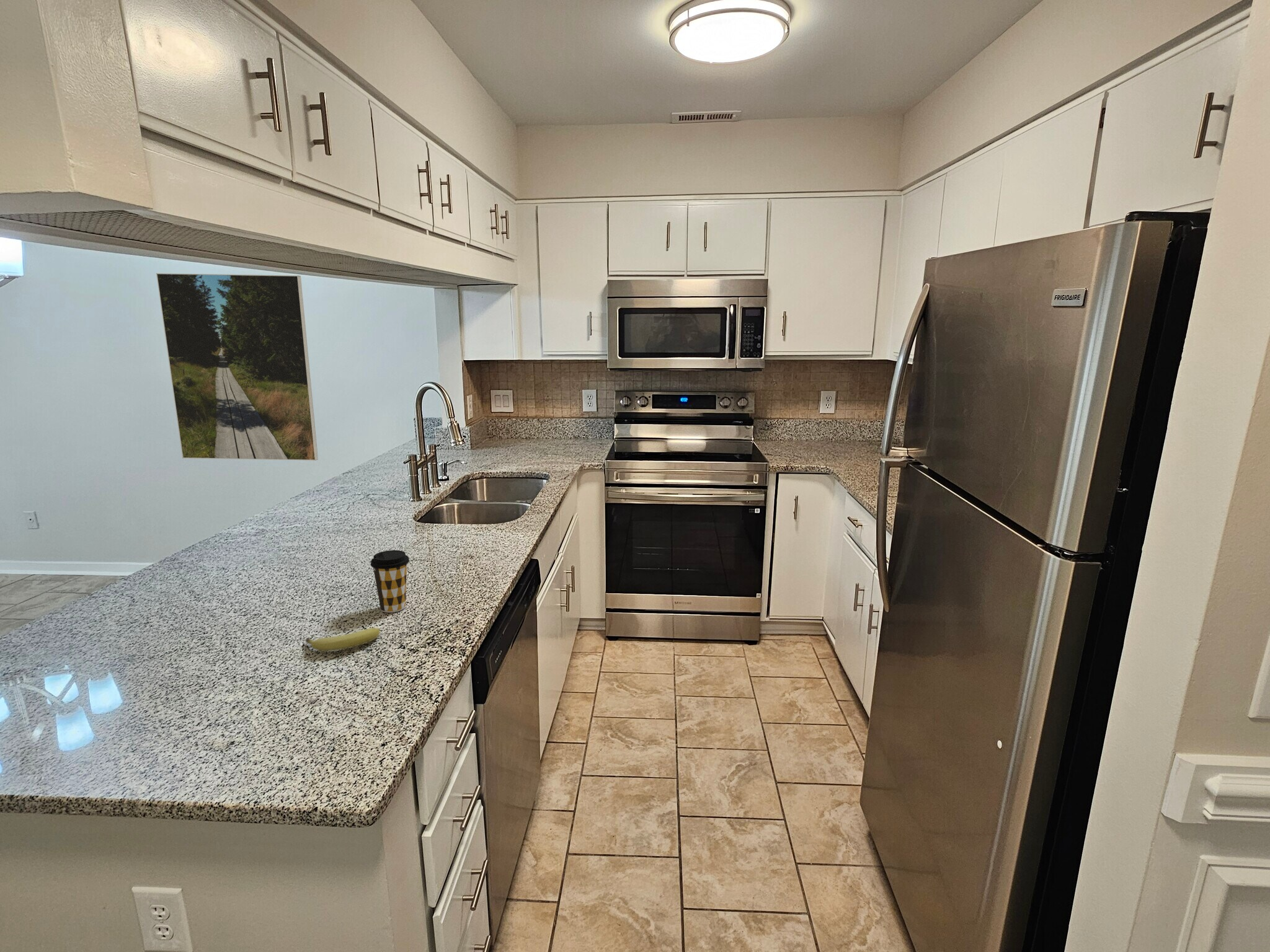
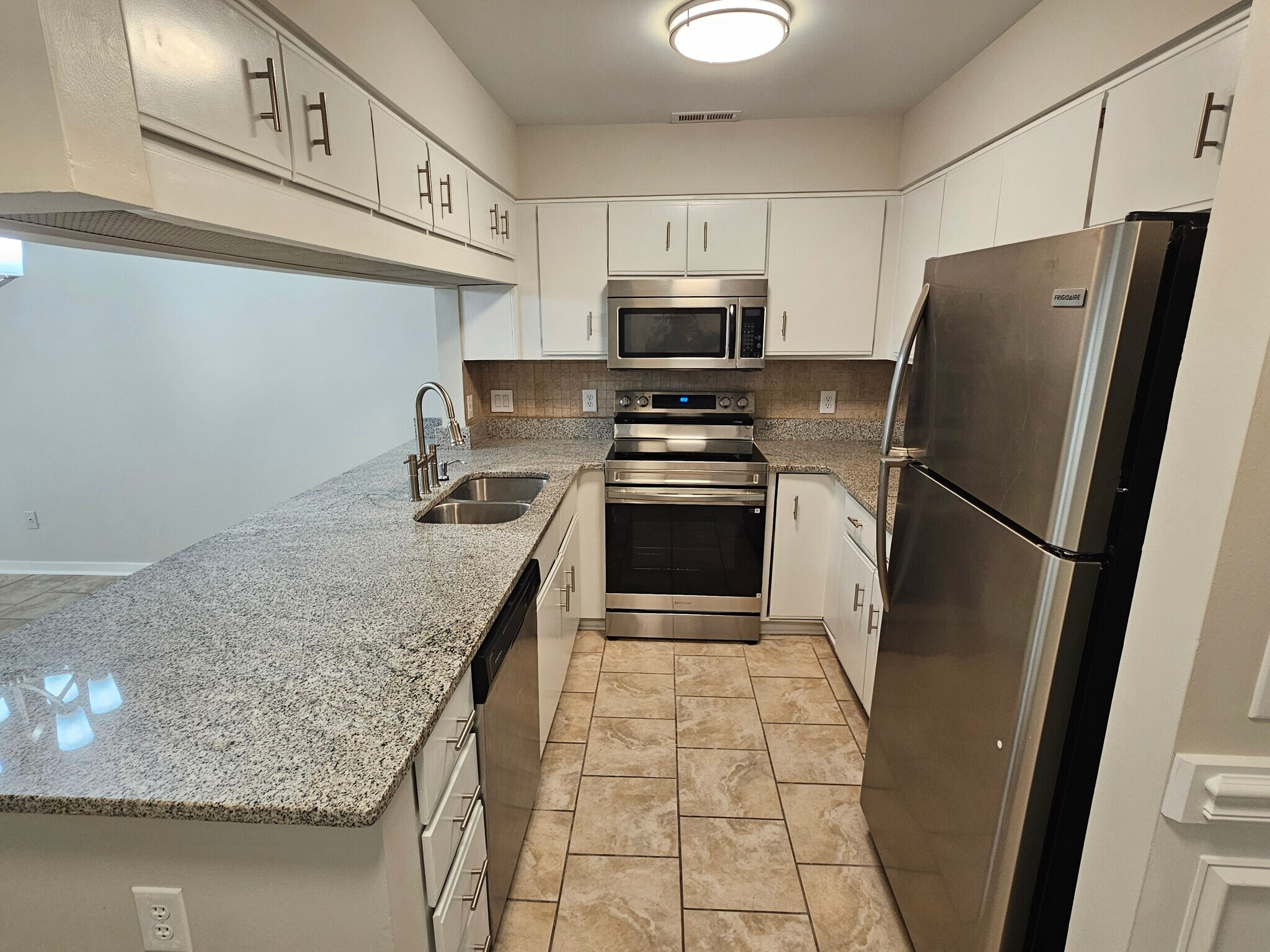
- coffee cup (391, 581)
- fruit (342, 638)
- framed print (240, 369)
